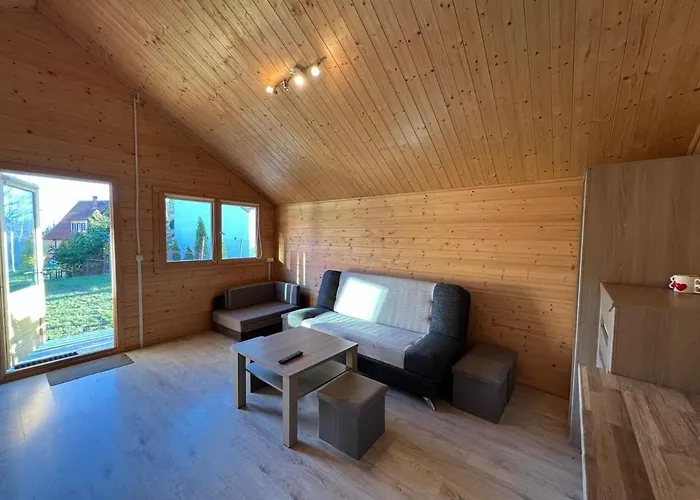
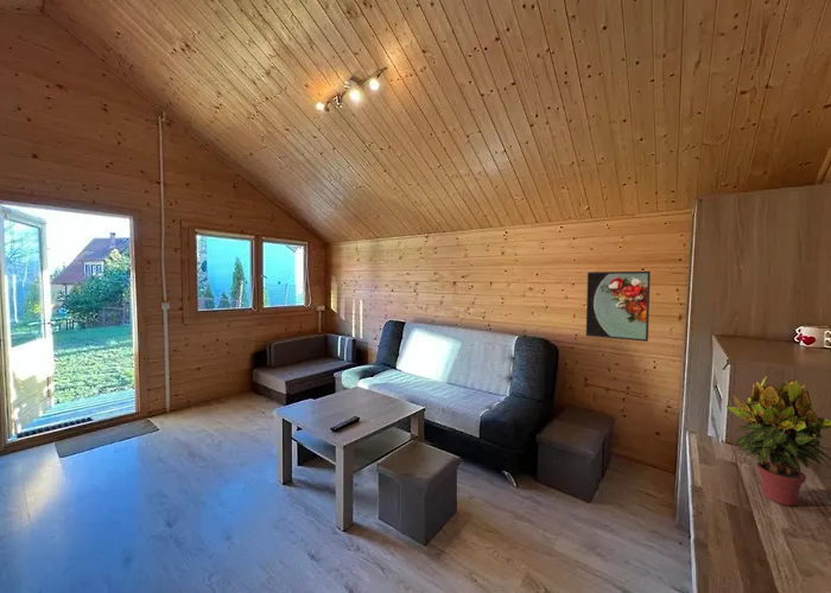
+ potted plant (781, 438)
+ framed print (616, 305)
